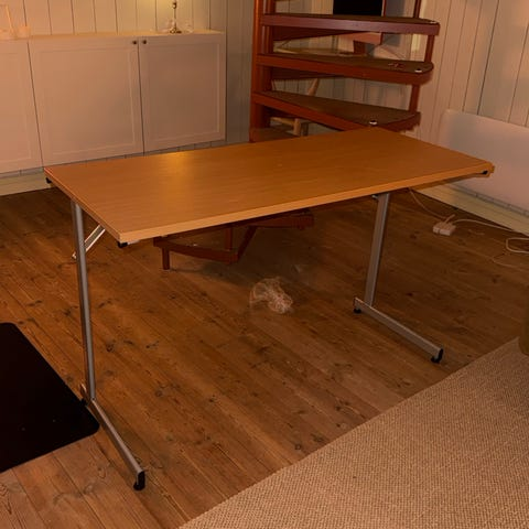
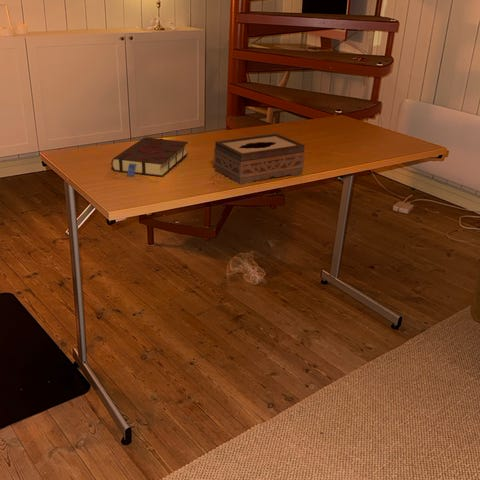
+ tissue box (259, 157)
+ book (149, 157)
